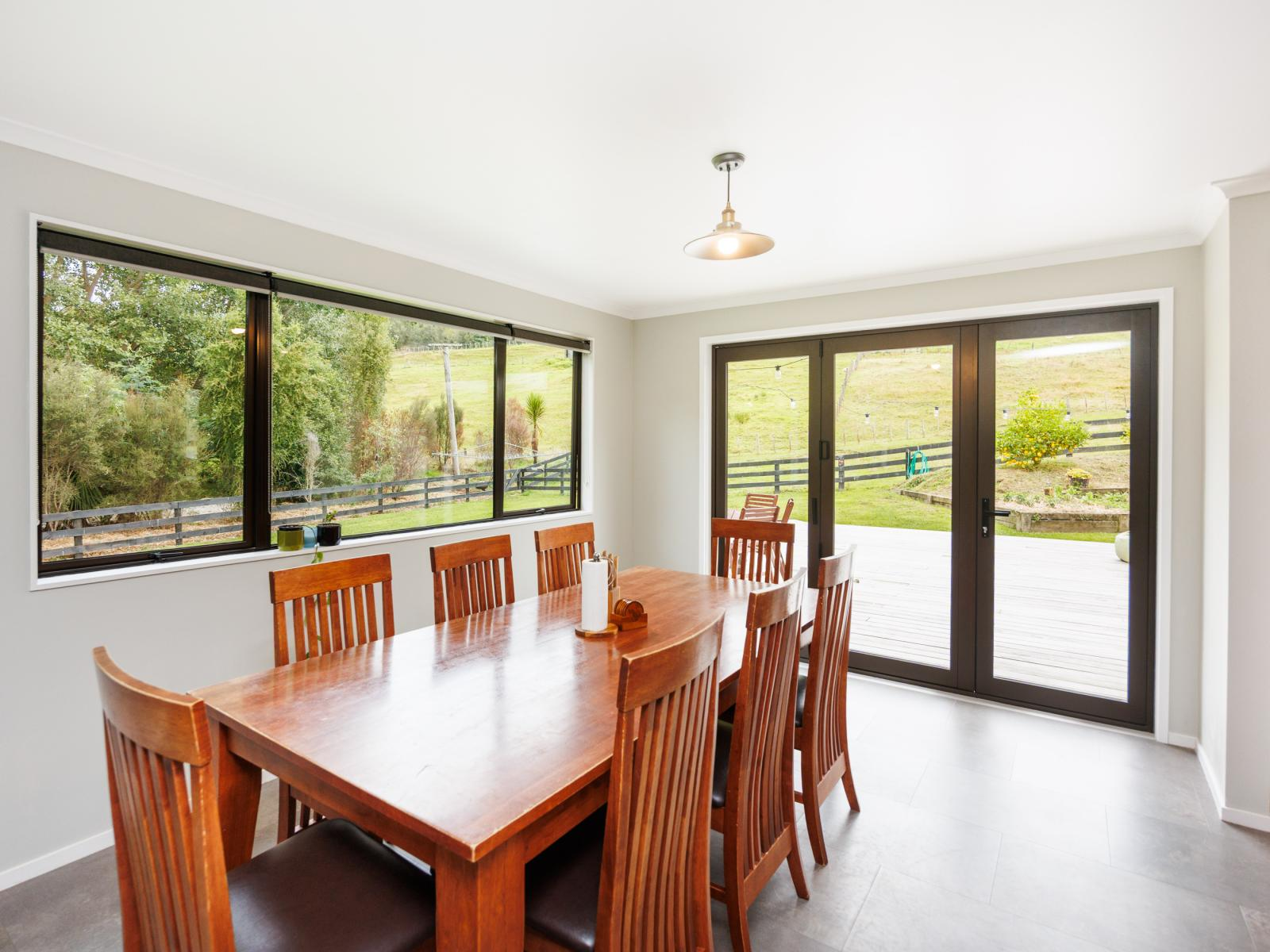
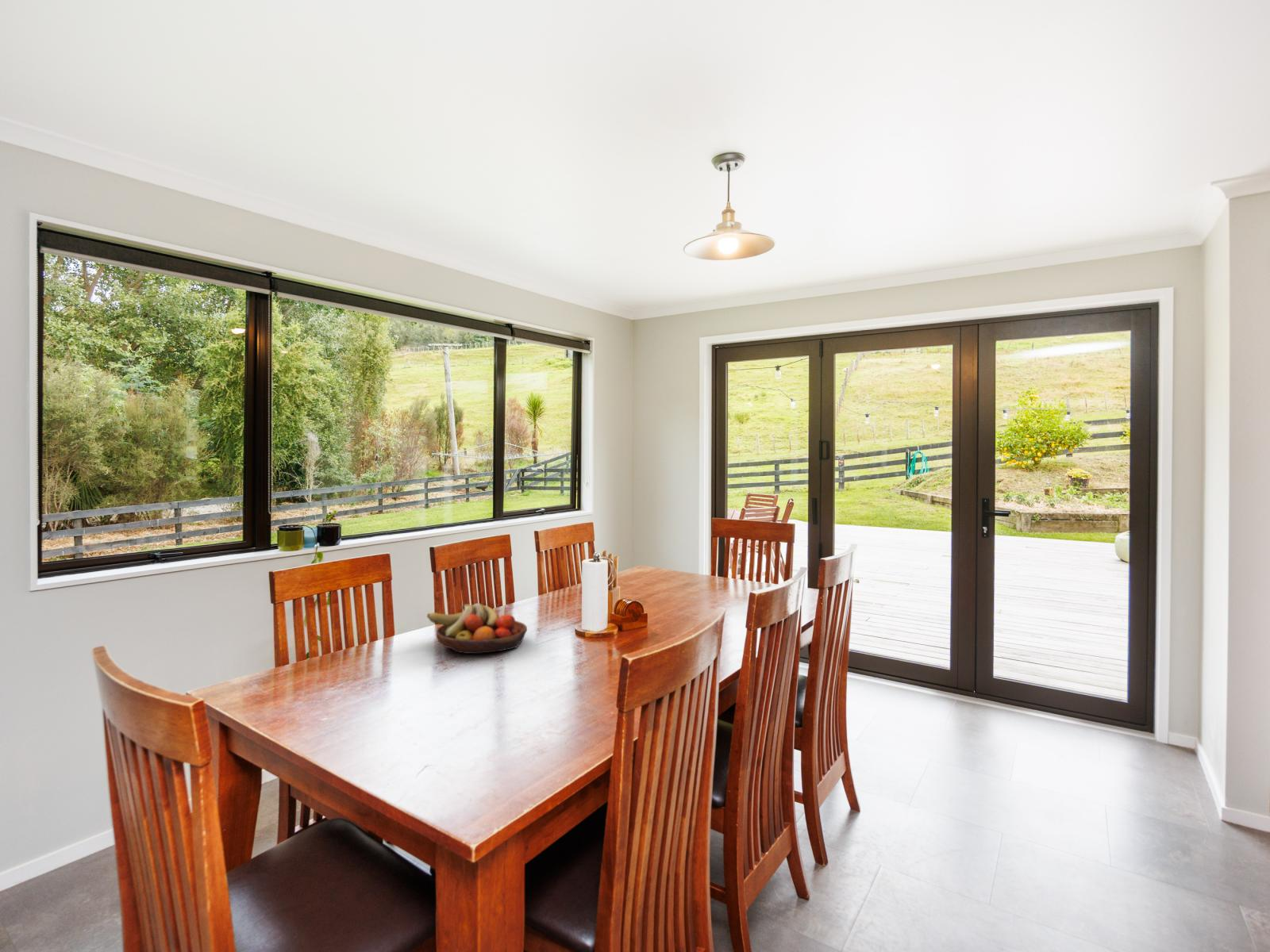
+ fruit bowl (481, 625)
